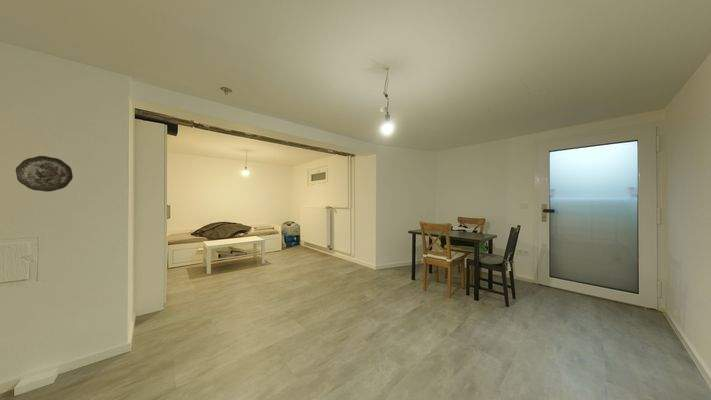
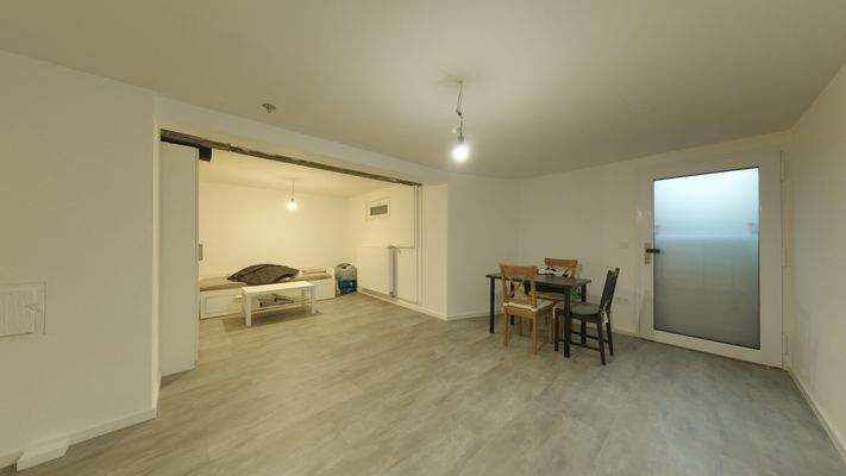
- decorative plate (46, 173)
